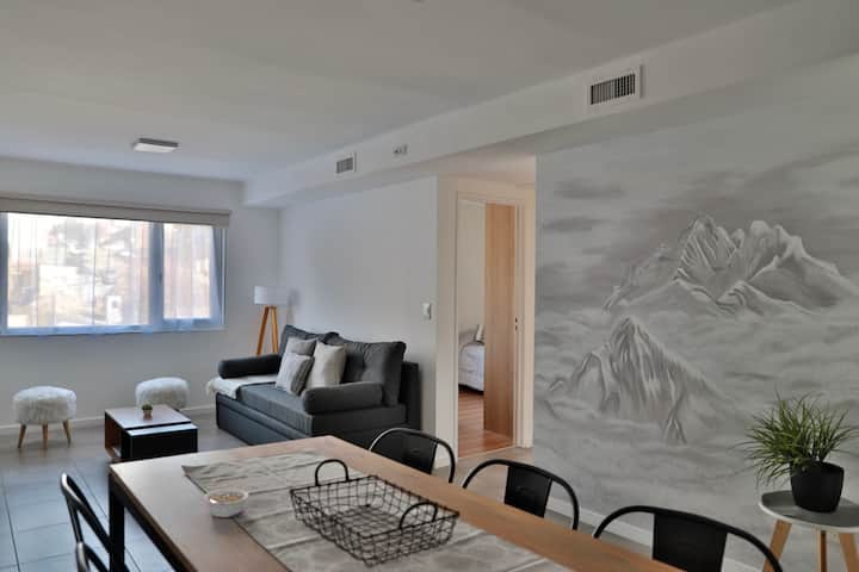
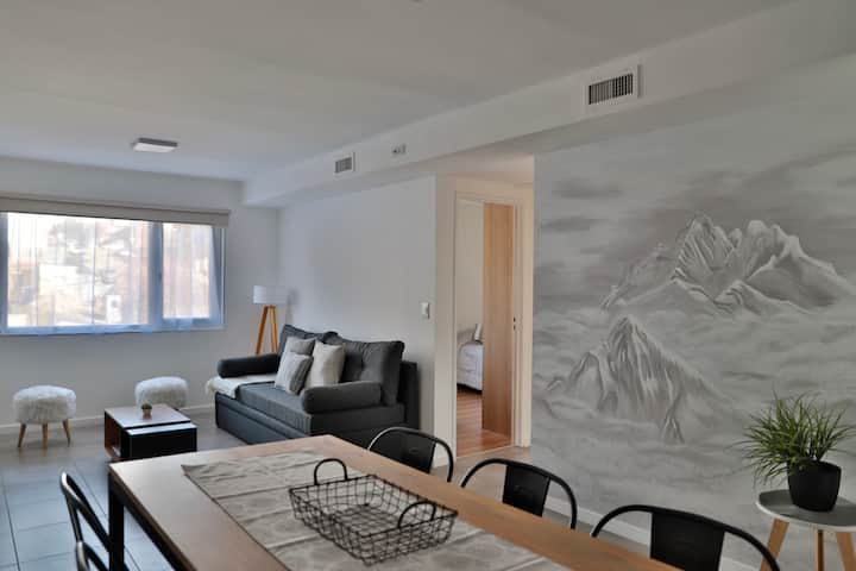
- legume (227, 502)
